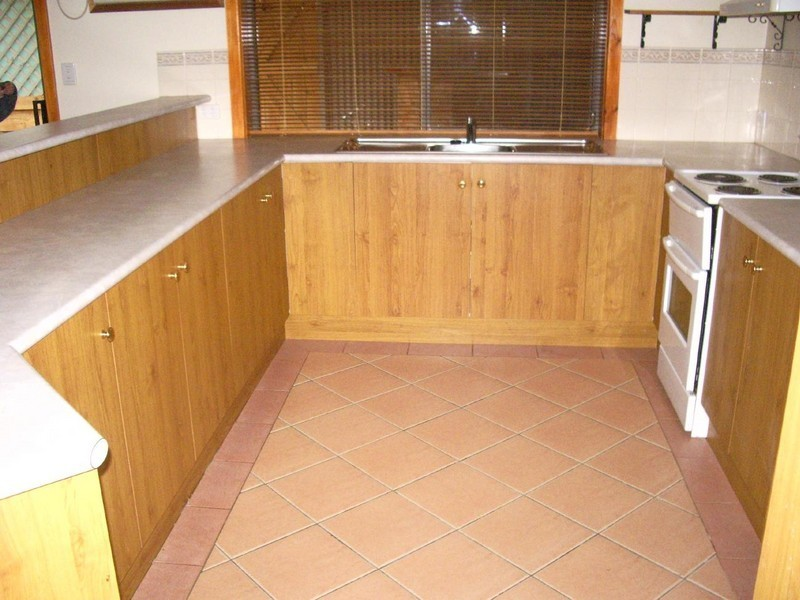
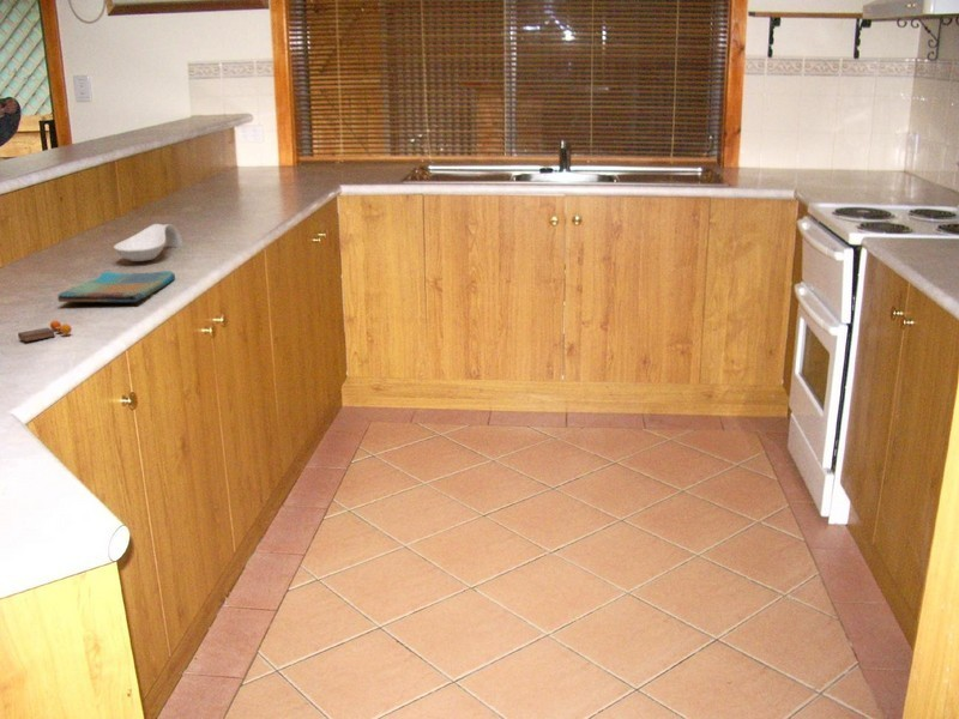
+ dish towel (119, 285)
+ spoon rest (151, 241)
+ fruit (43, 330)
